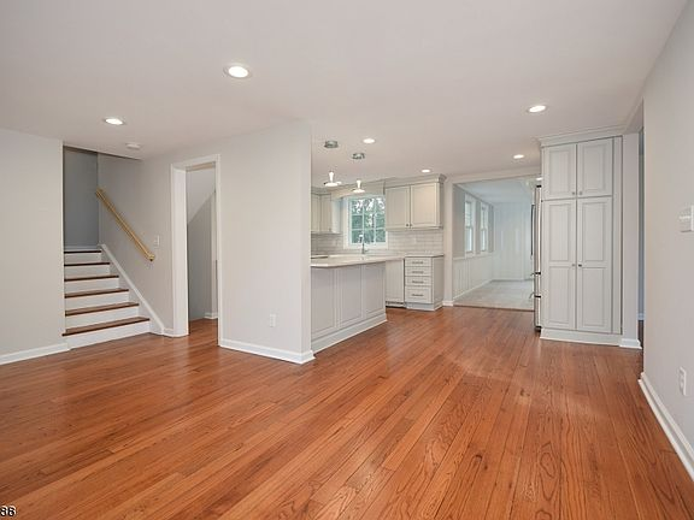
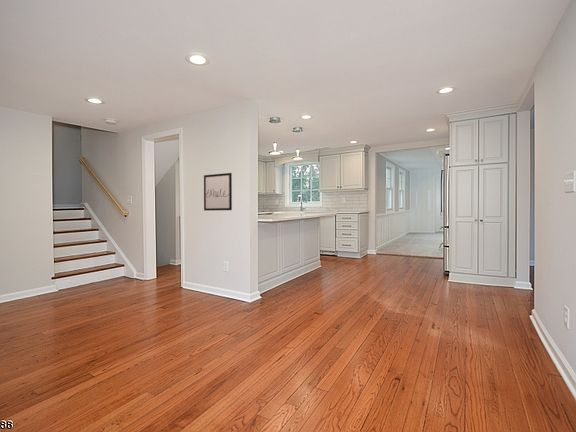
+ wall art (217, 192)
